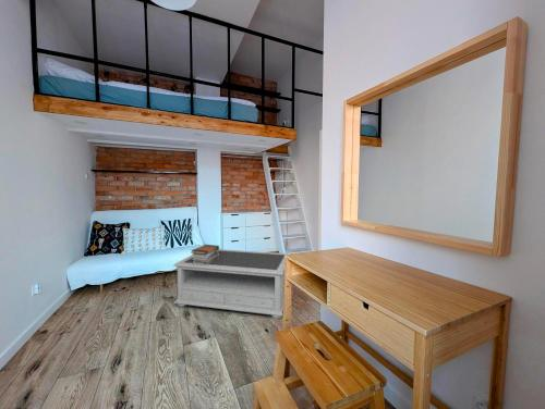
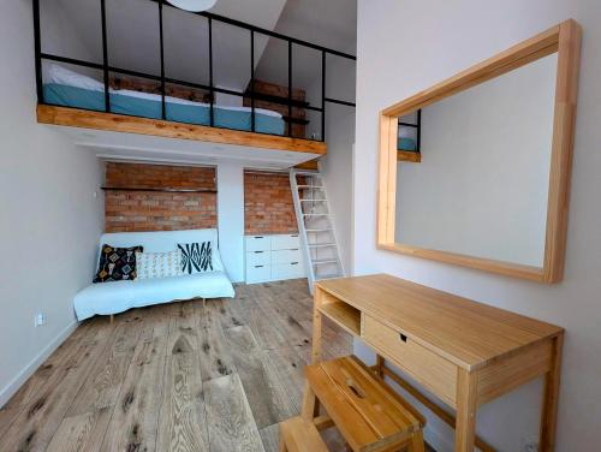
- coffee table (237, 277)
- book stack (205, 253)
